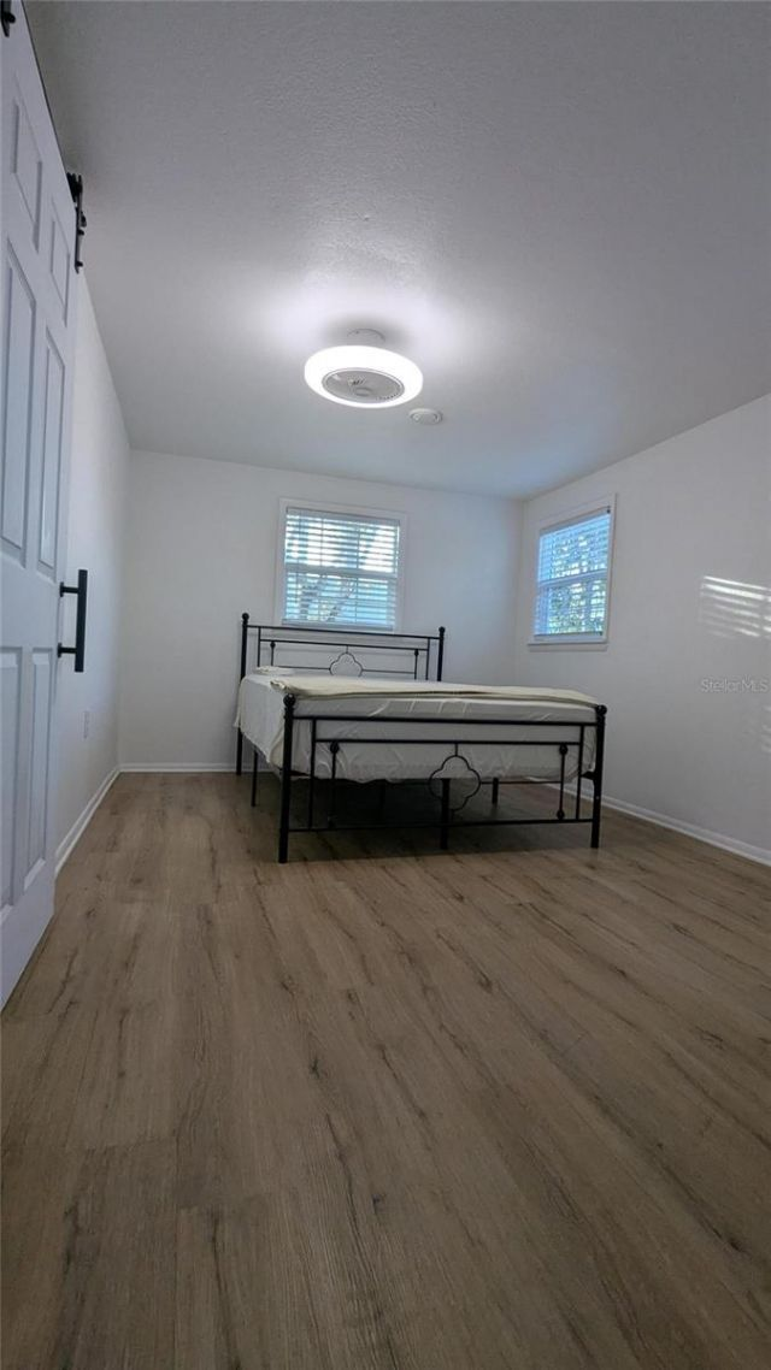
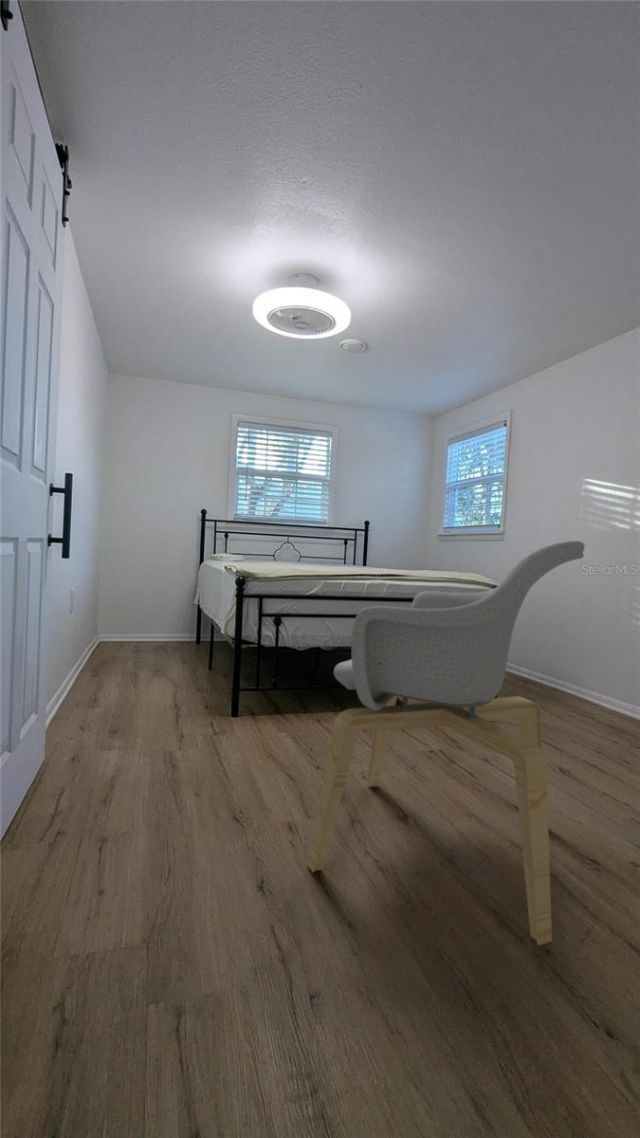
+ armchair (450, 692)
